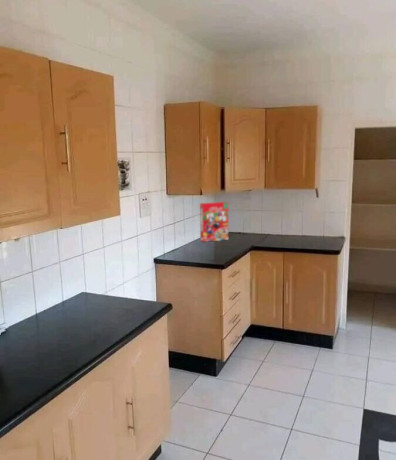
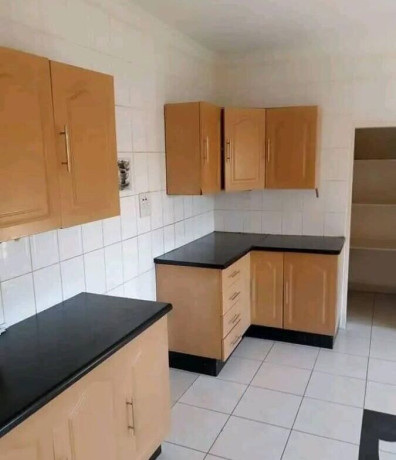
- cereal box (214, 221)
